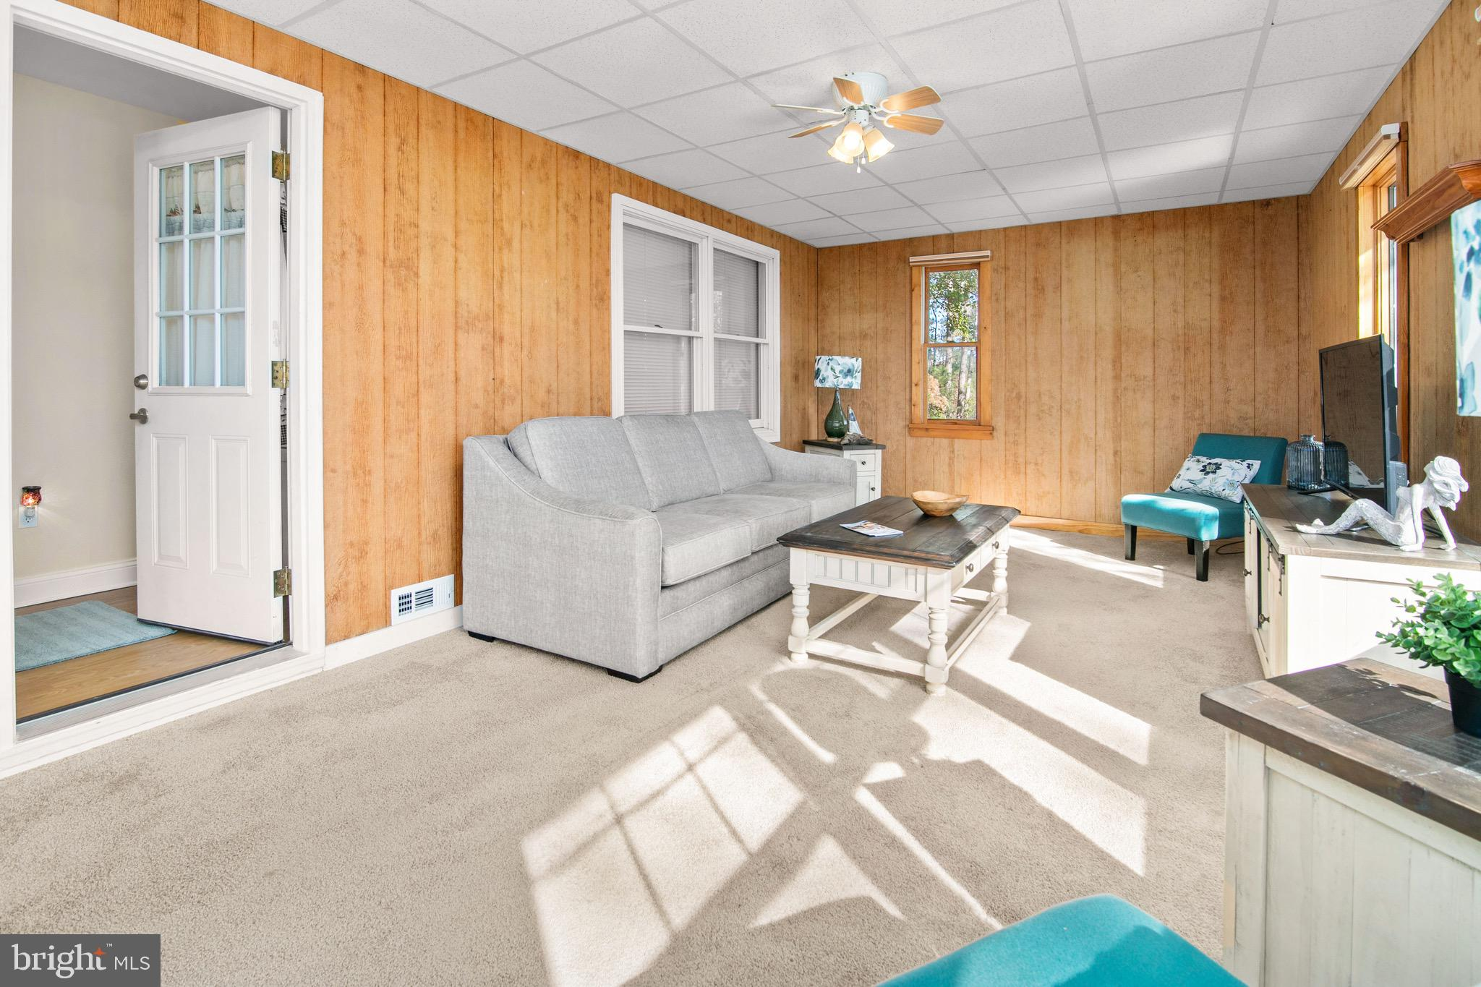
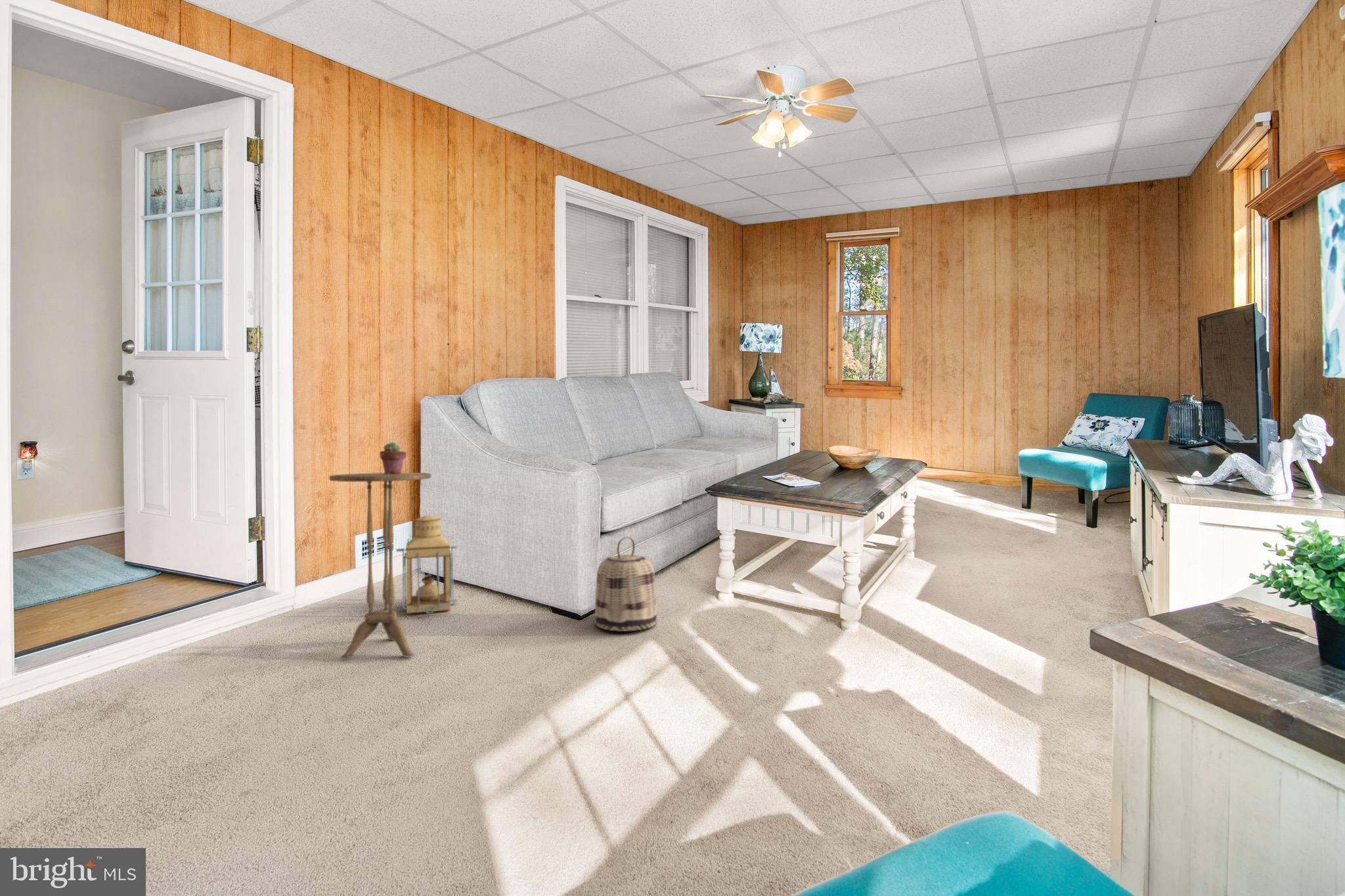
+ potted succulent (393, 457)
+ basket (626, 580)
+ lantern (428, 557)
+ side table (384, 563)
